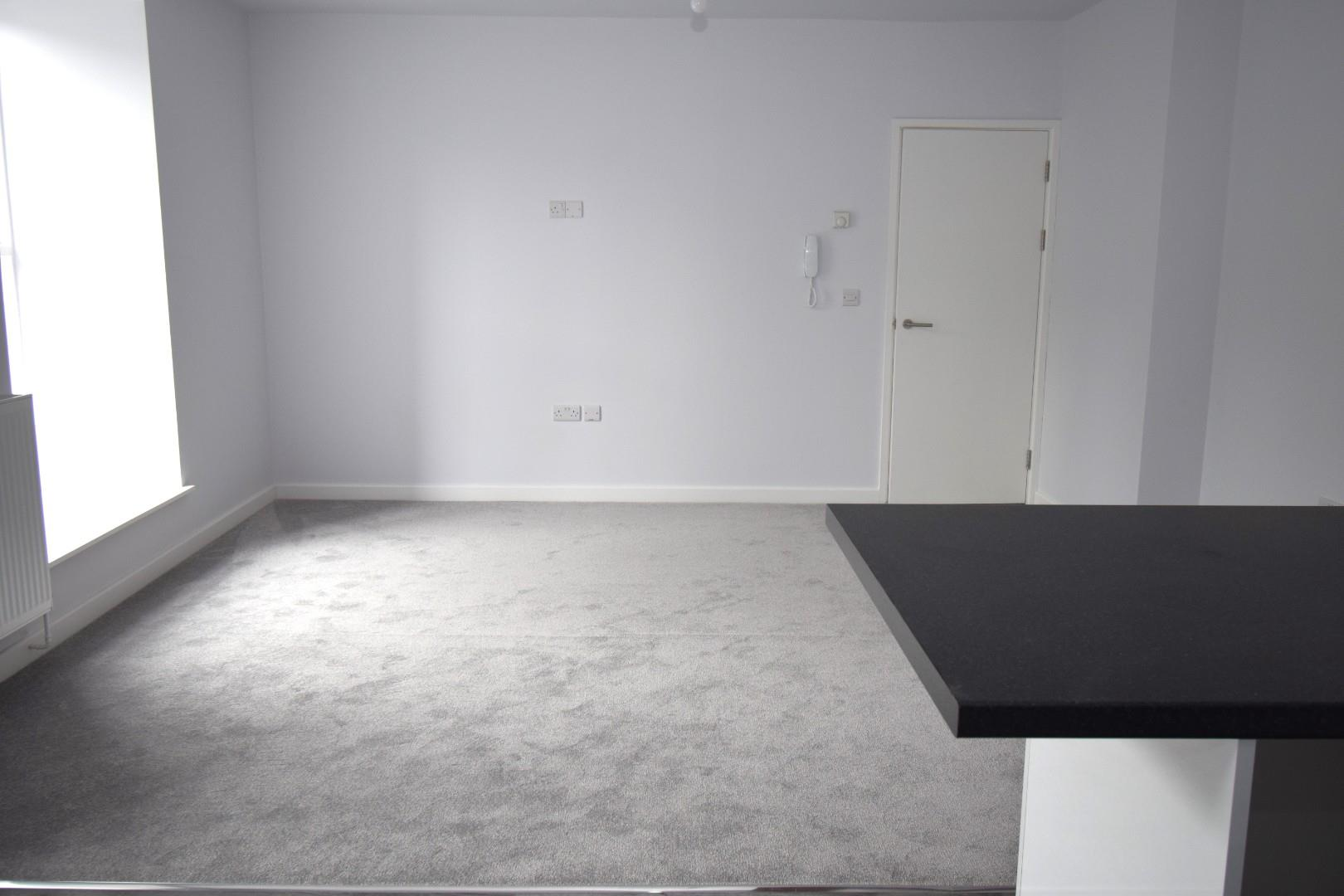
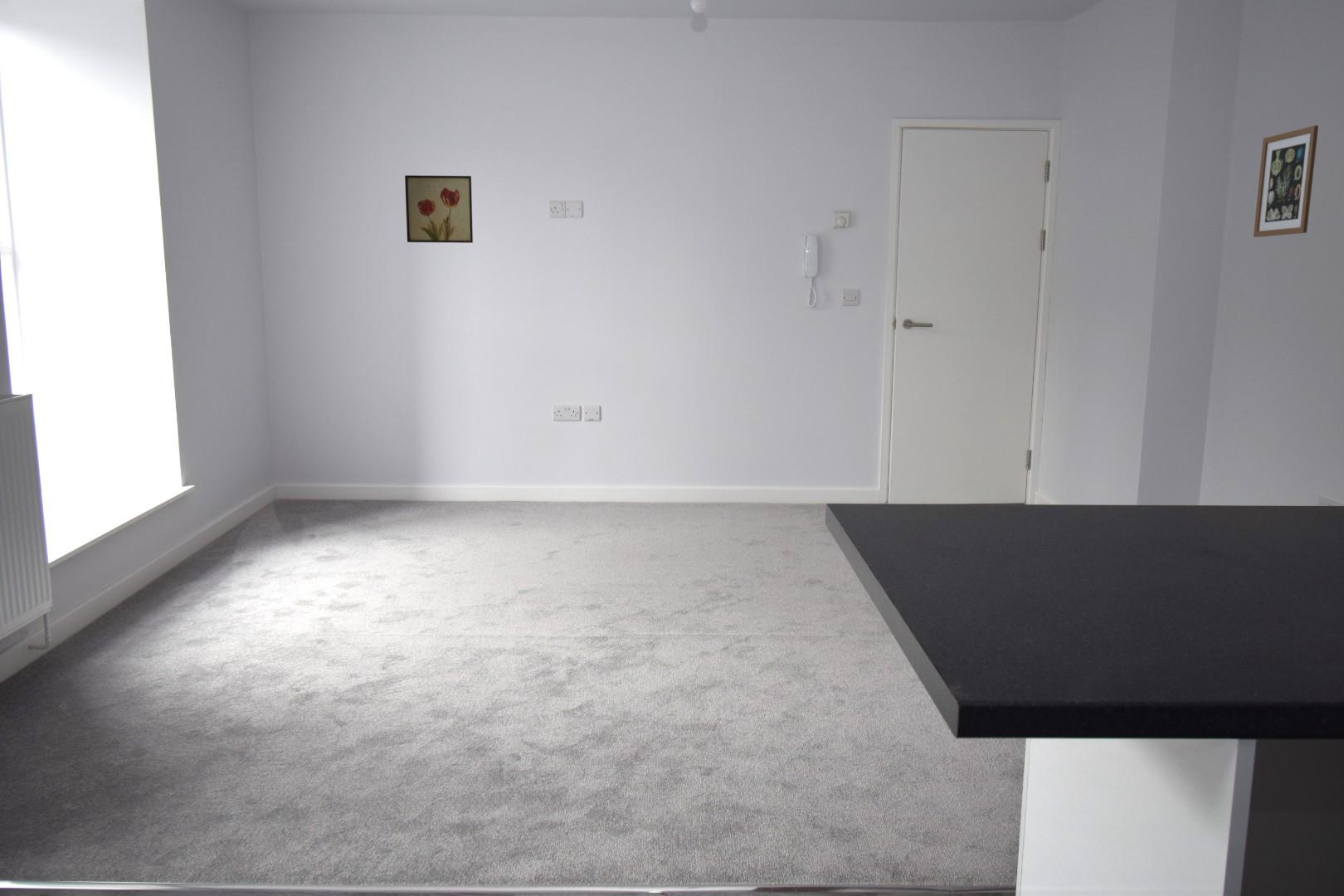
+ wall art (1284, 183)
+ wall art (439, 209)
